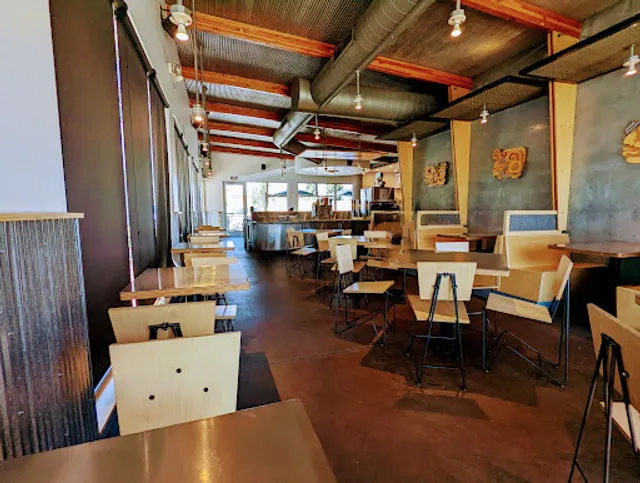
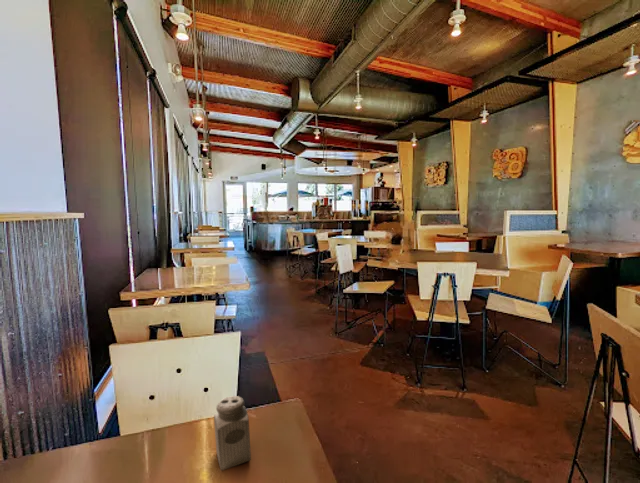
+ salt shaker (231, 428)
